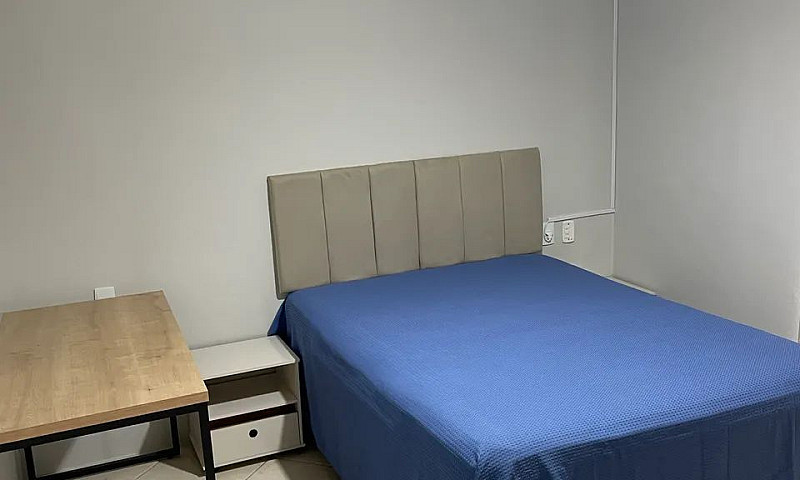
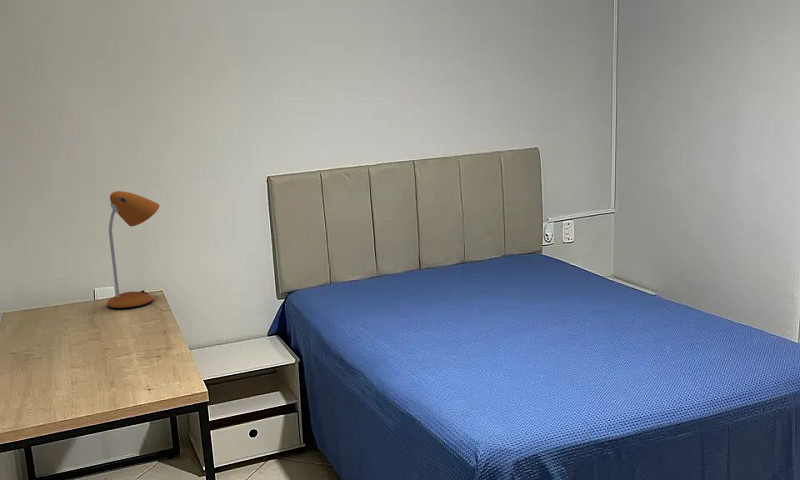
+ desk lamp (113, 246)
